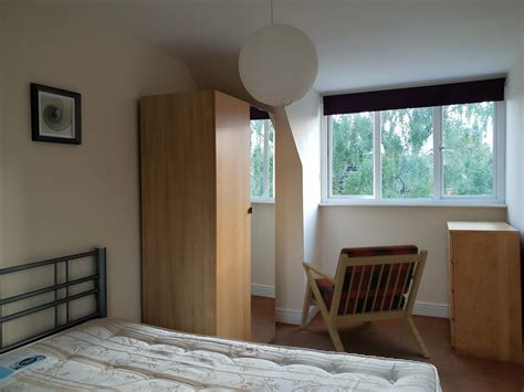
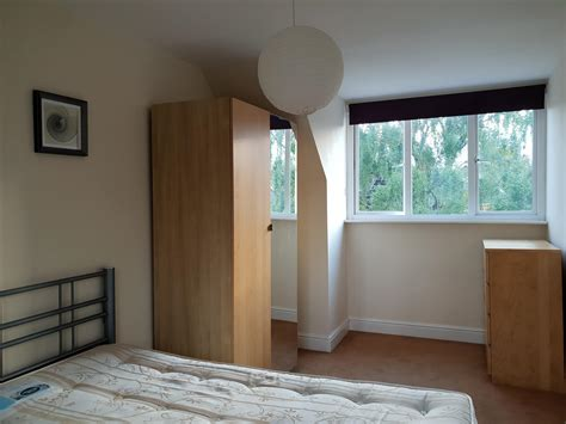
- armchair (358, 290)
